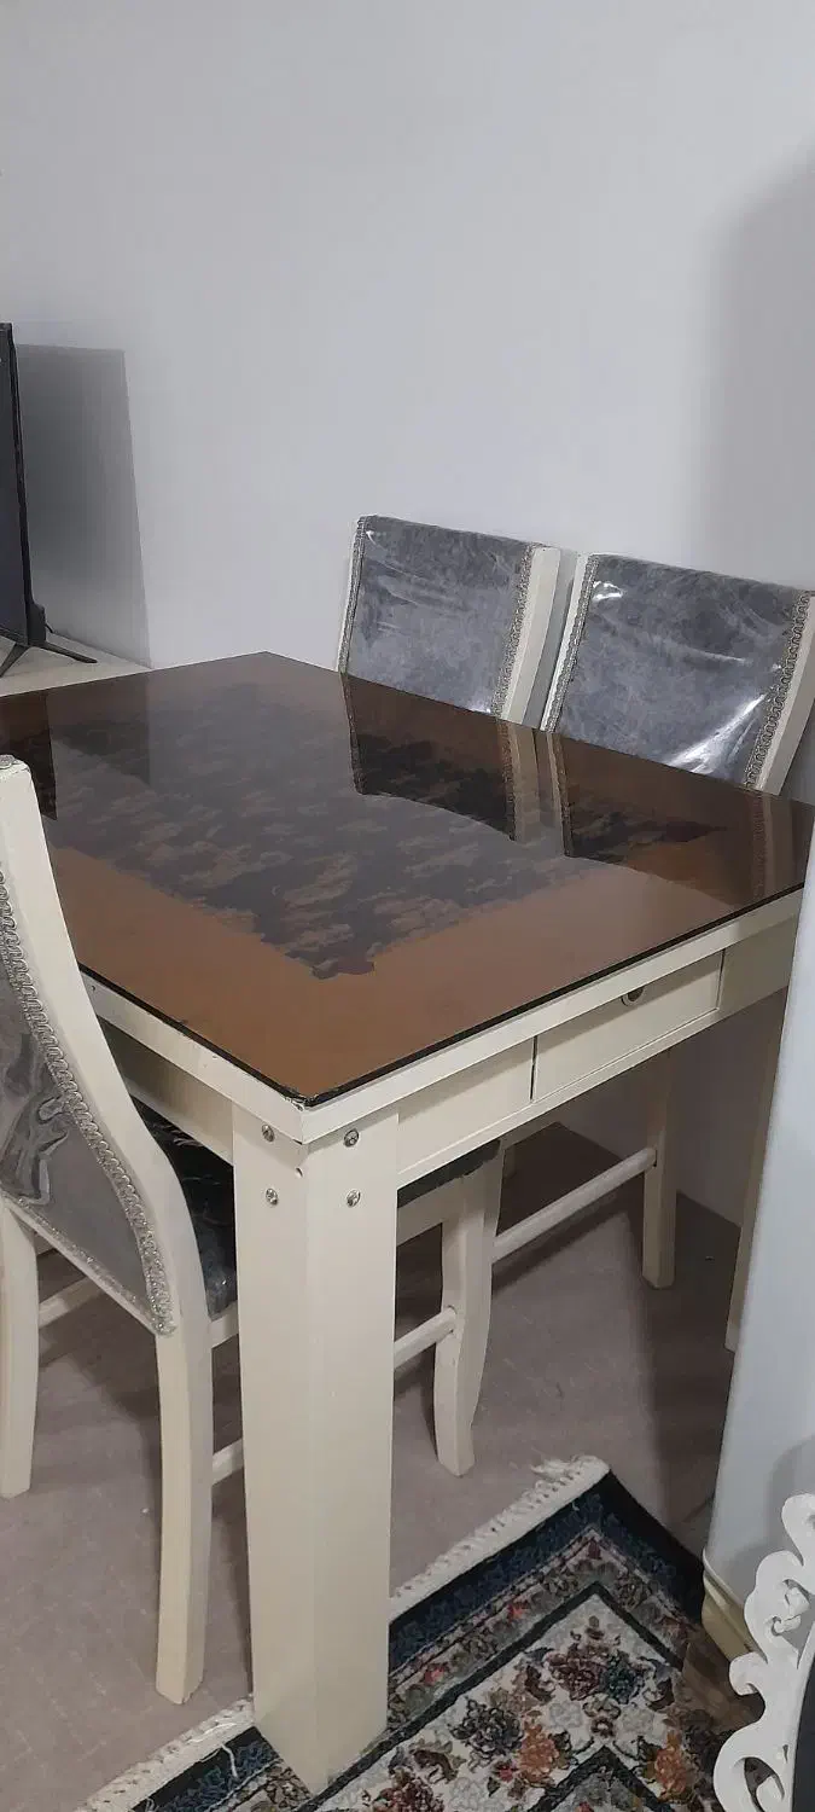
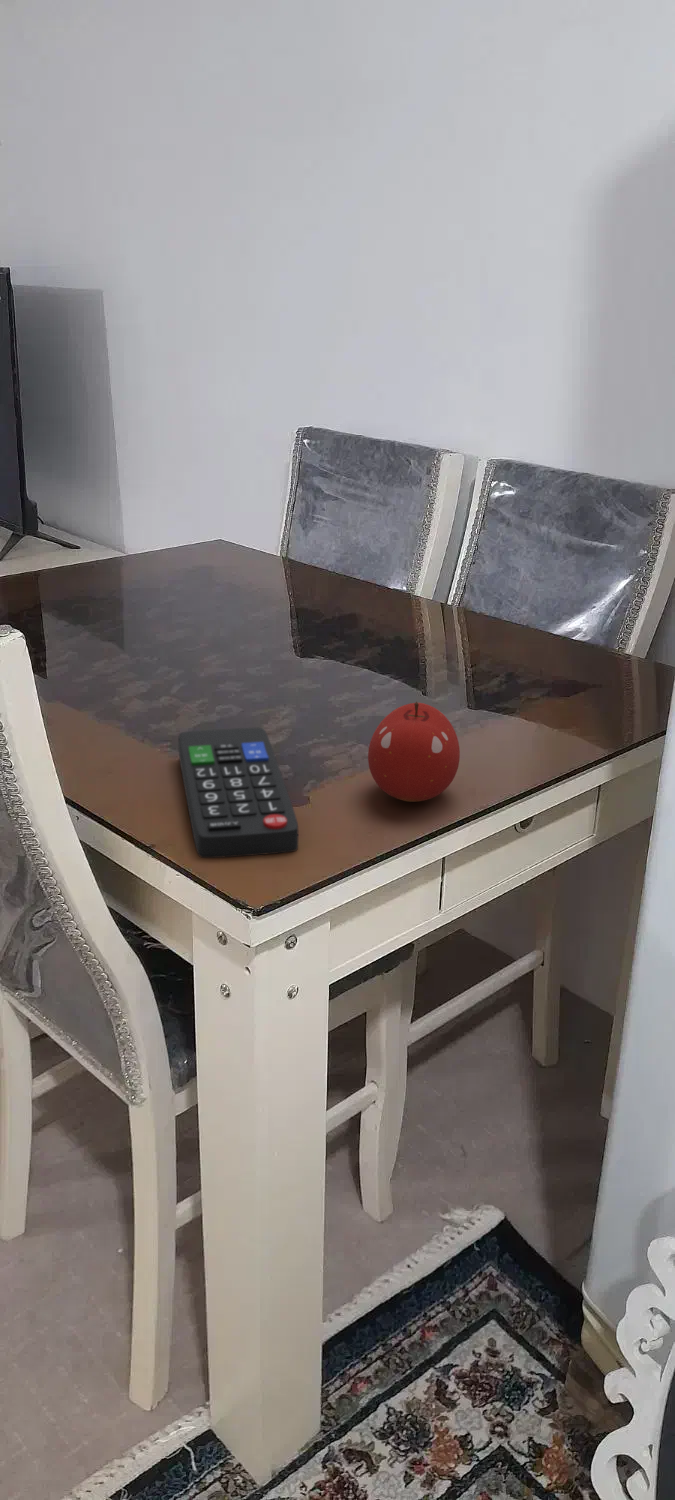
+ fruit (414, 747)
+ remote control (234, 785)
